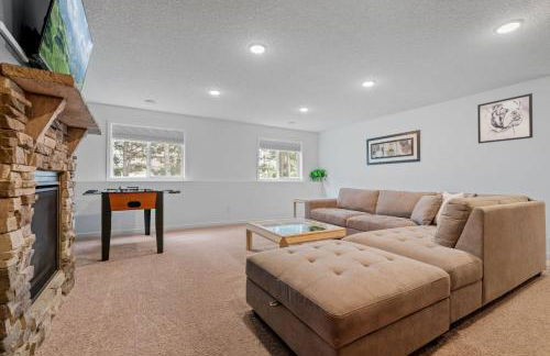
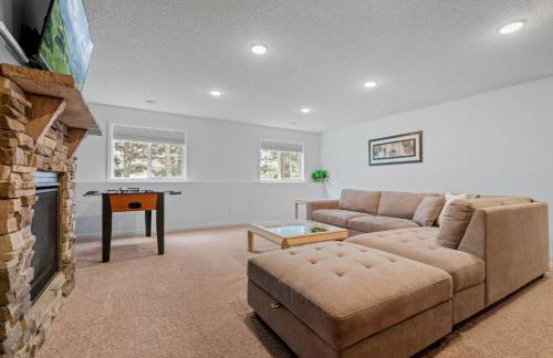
- wall art (503, 120)
